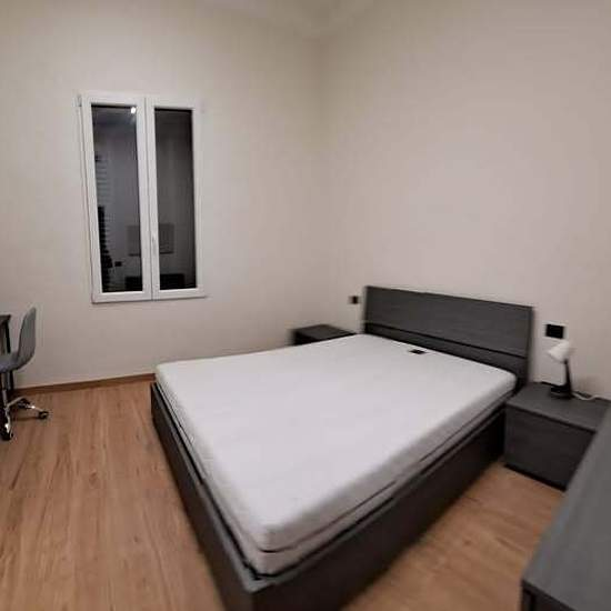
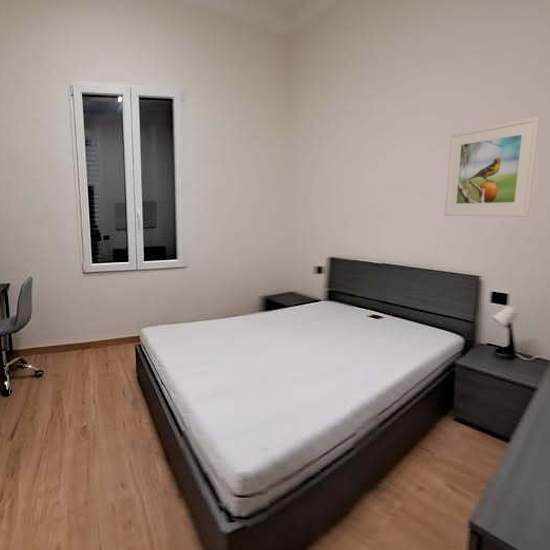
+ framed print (486, 171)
